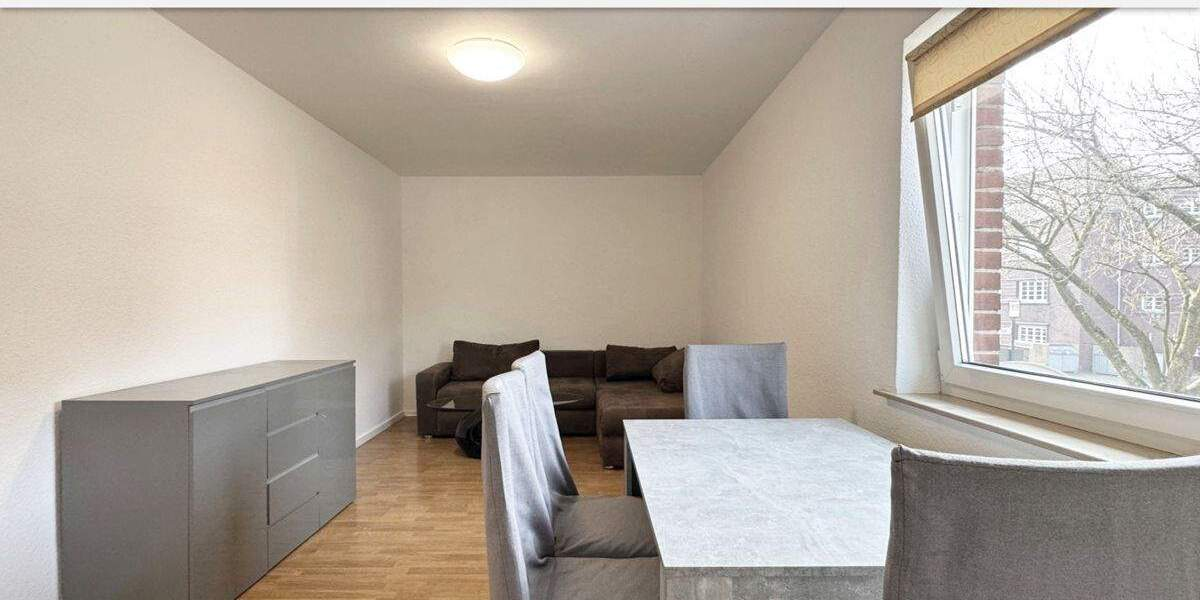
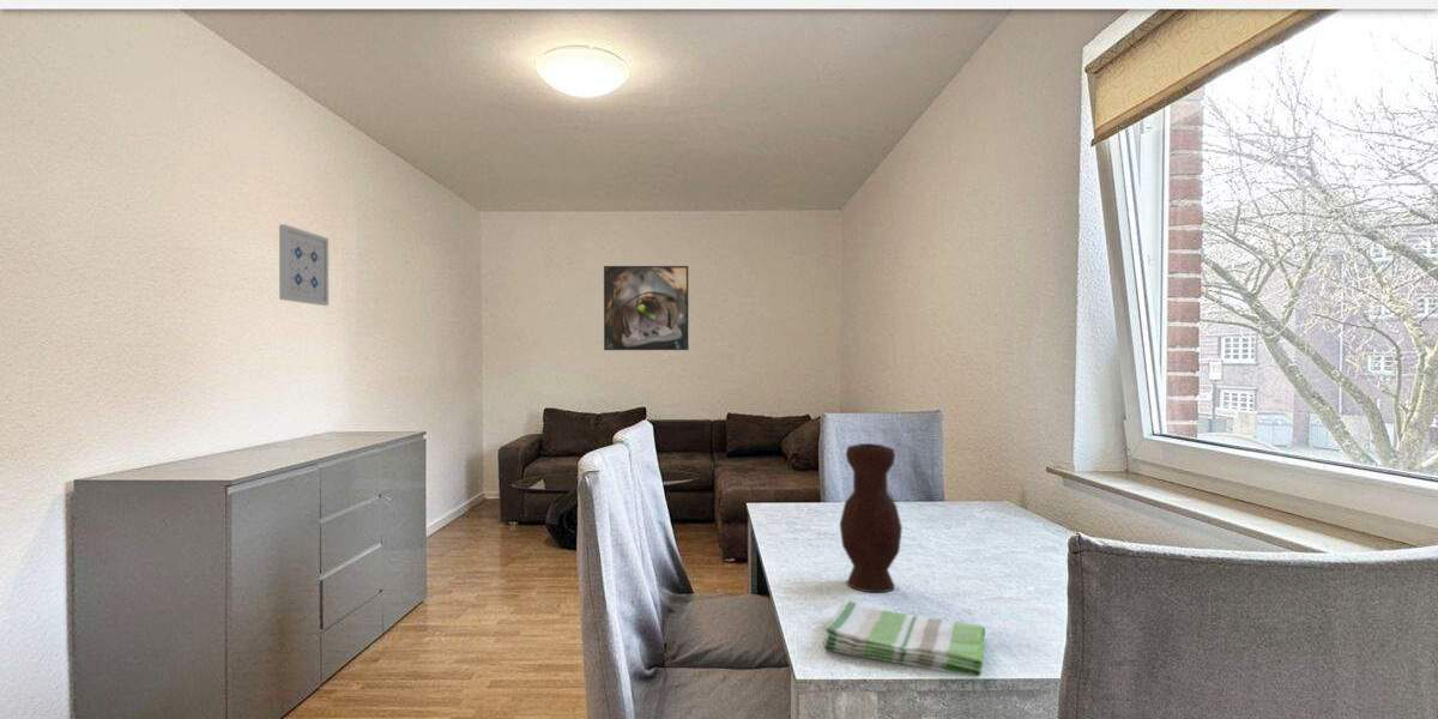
+ dish towel (905, 632)
+ vase (870, 514)
+ wall art (304, 267)
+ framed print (646, 308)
